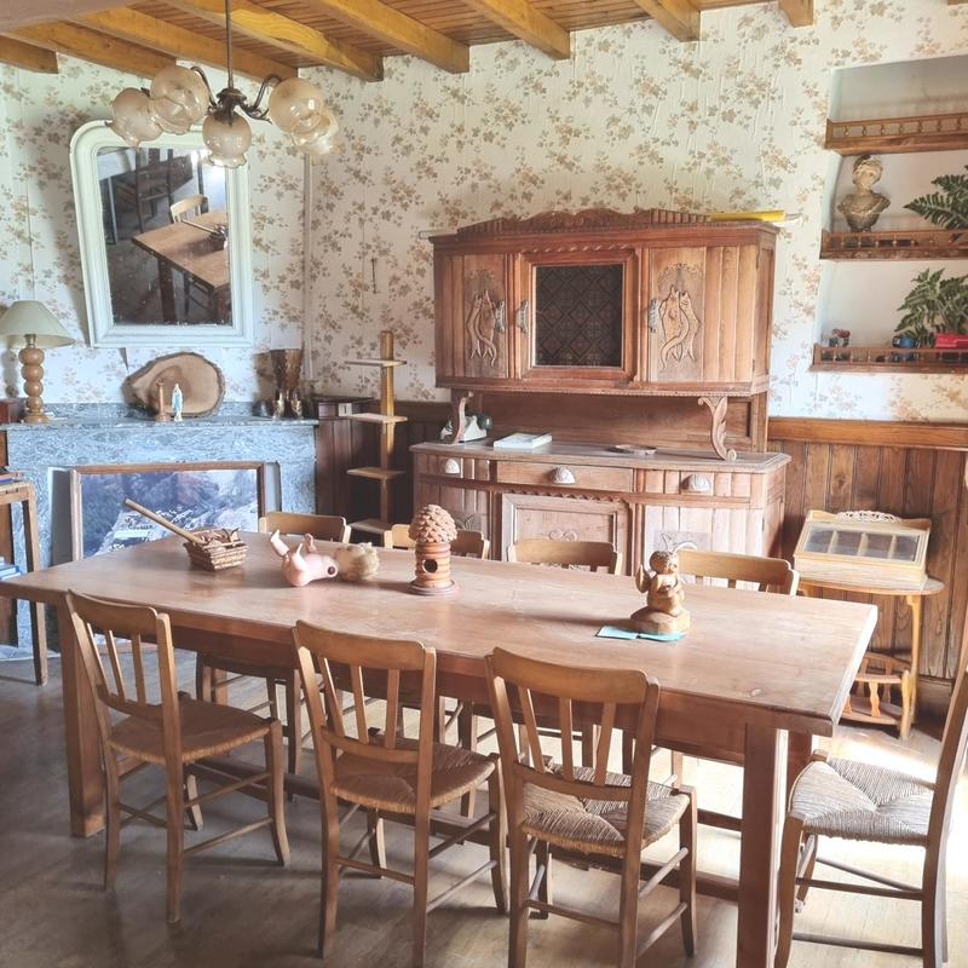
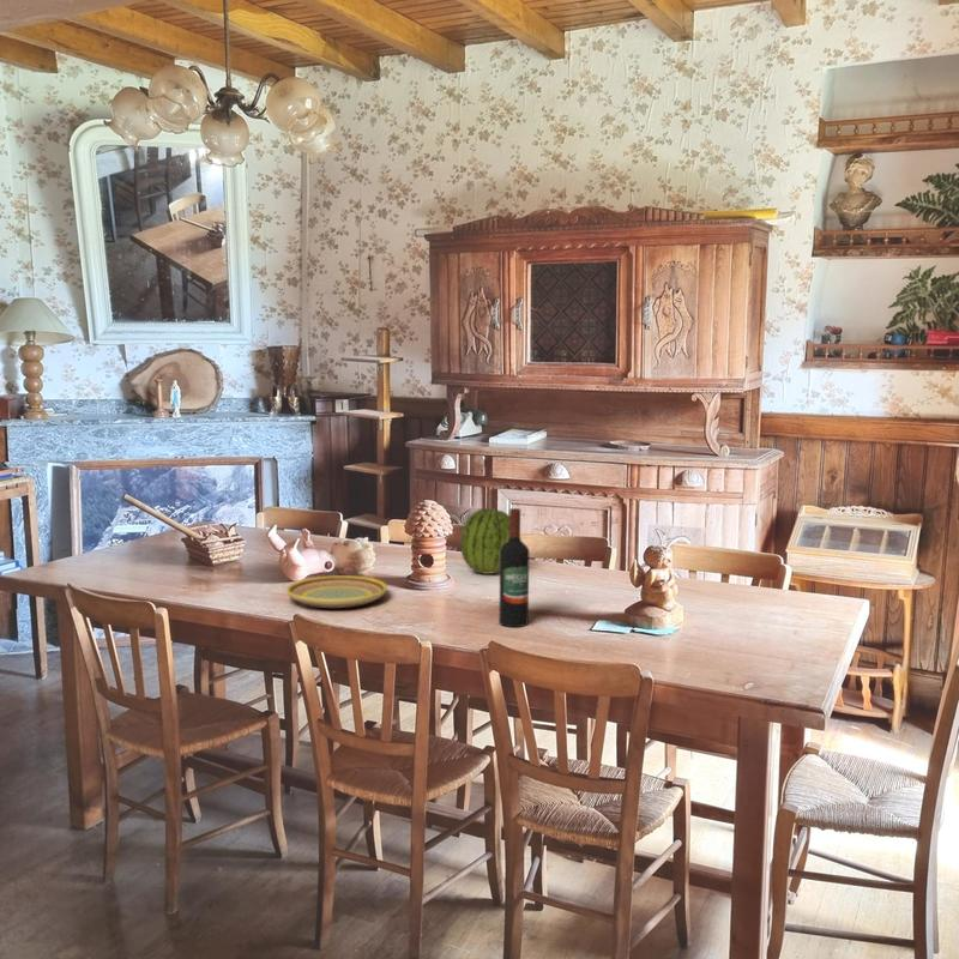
+ fruit (488, 541)
+ plate (337, 592)
+ wine bottle (514, 566)
